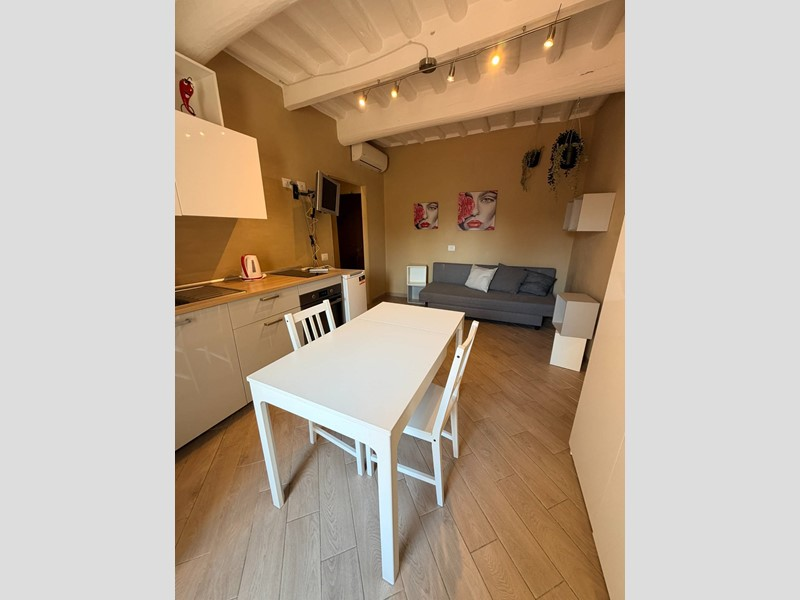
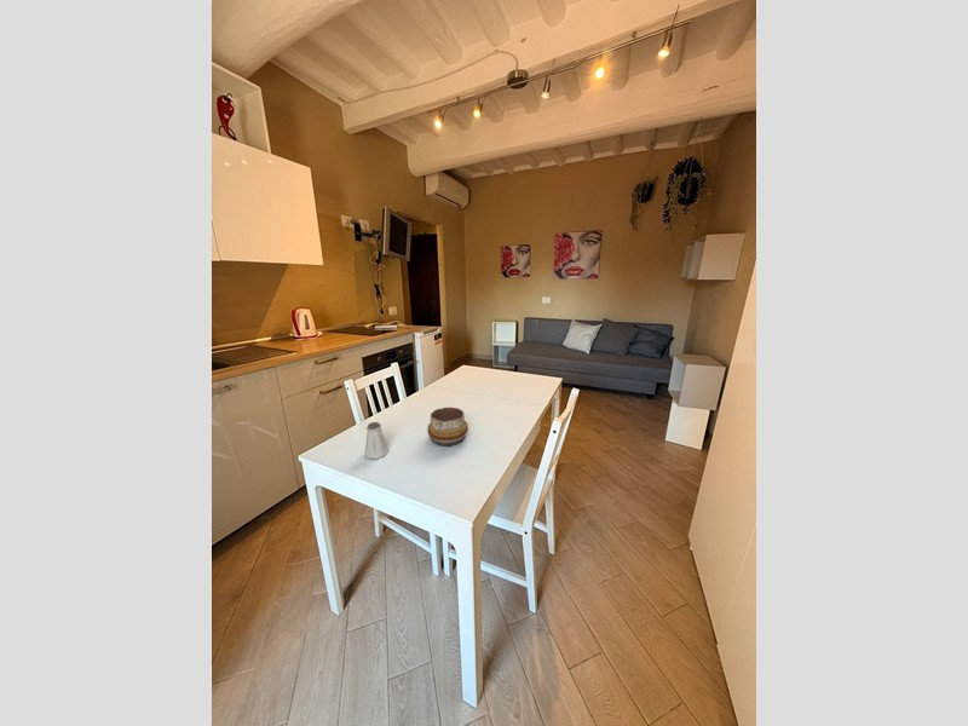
+ saltshaker (375, 438)
+ decorative bowl (448, 426)
